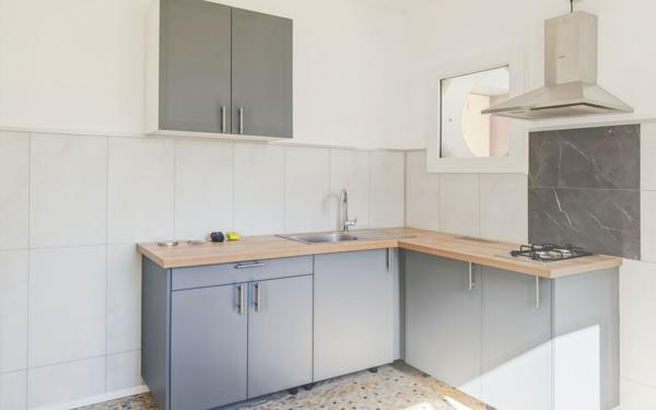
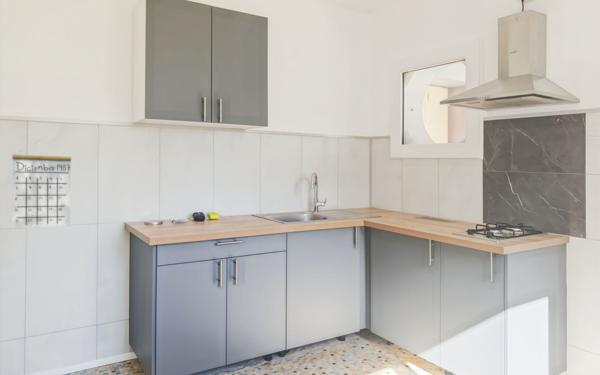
+ calendar (42, 183)
